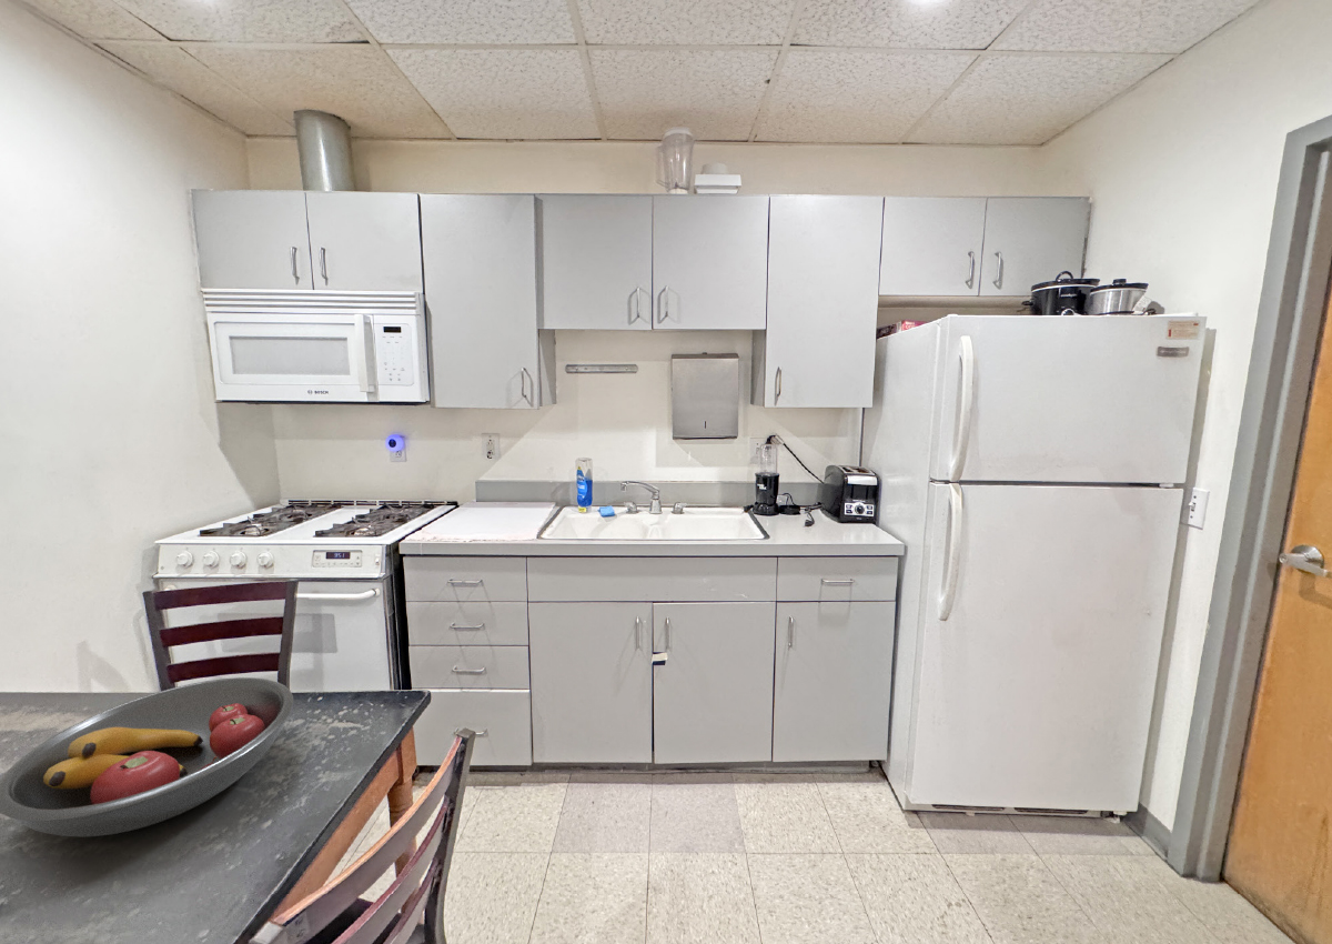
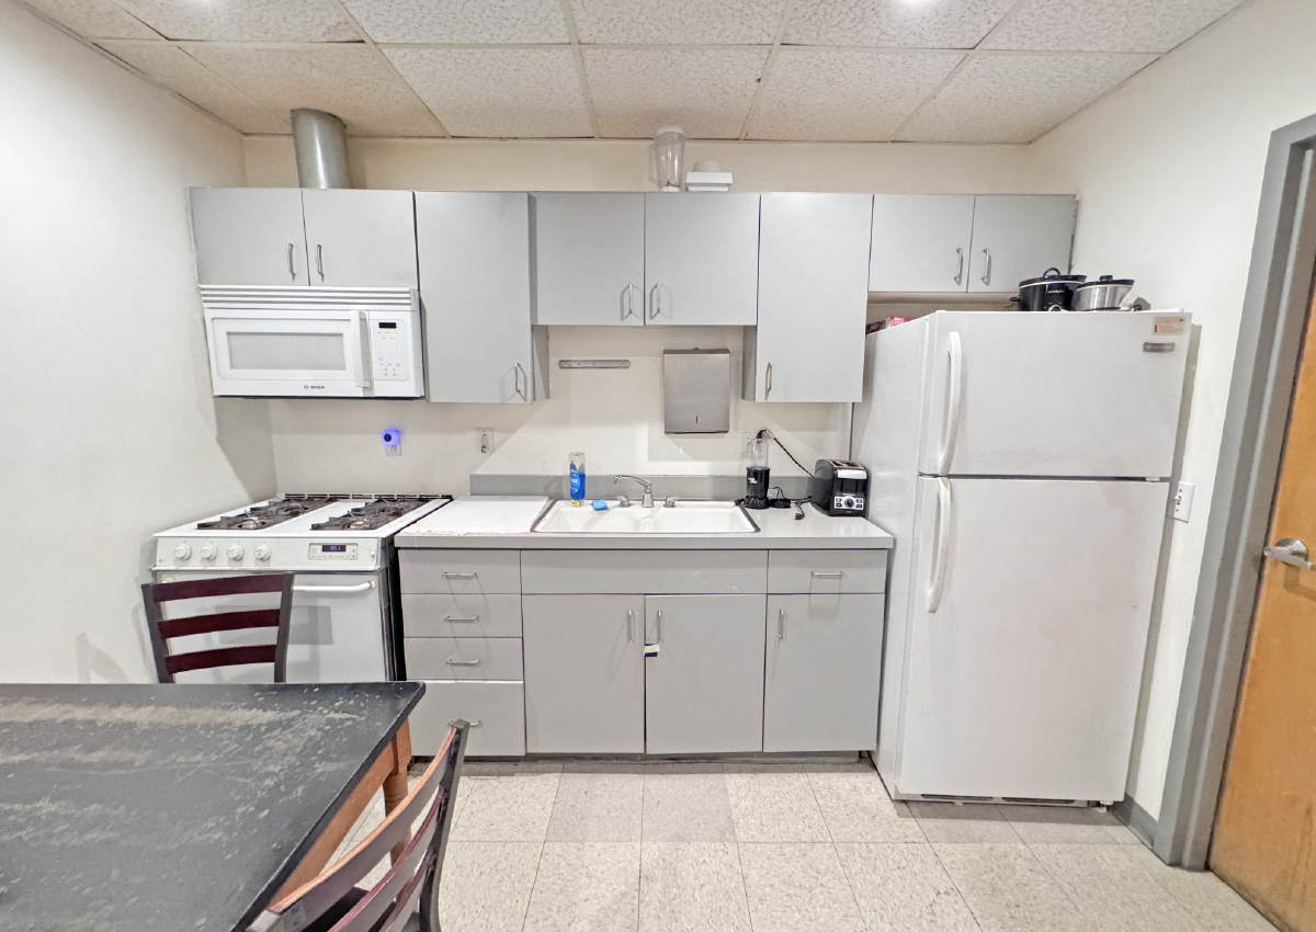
- fruit bowl (165, 753)
